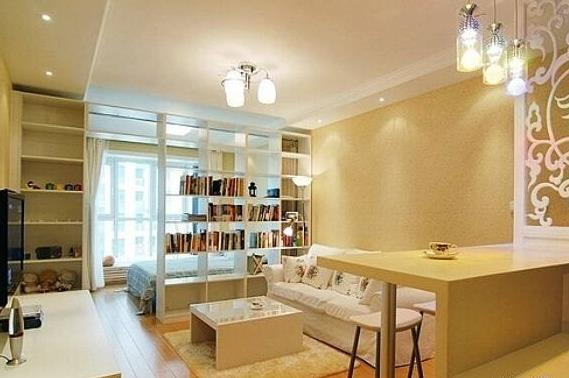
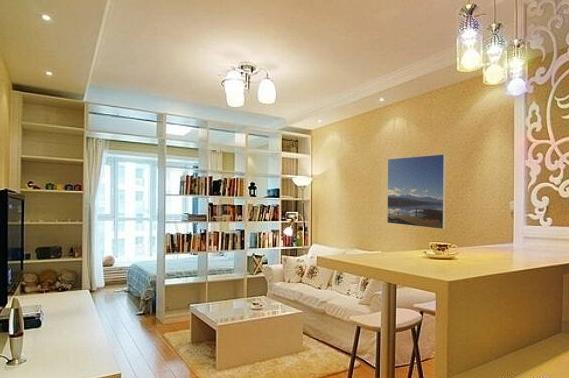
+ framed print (414, 191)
